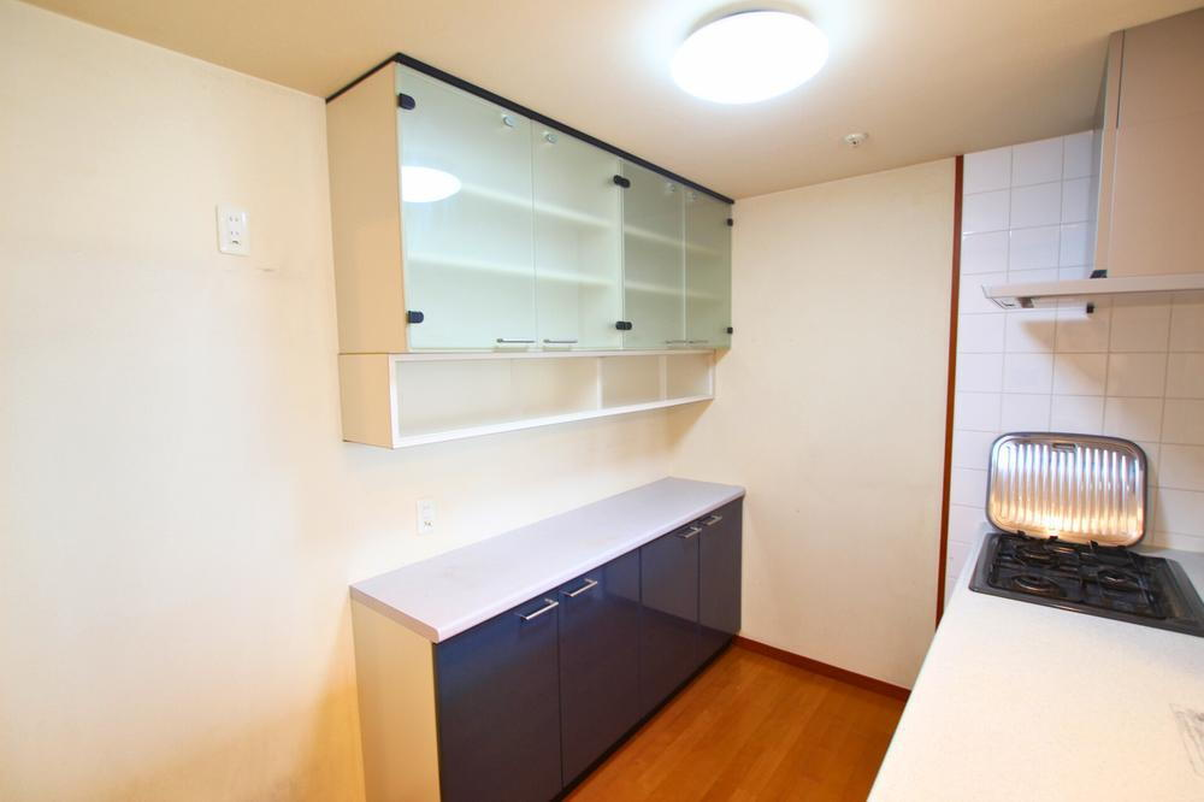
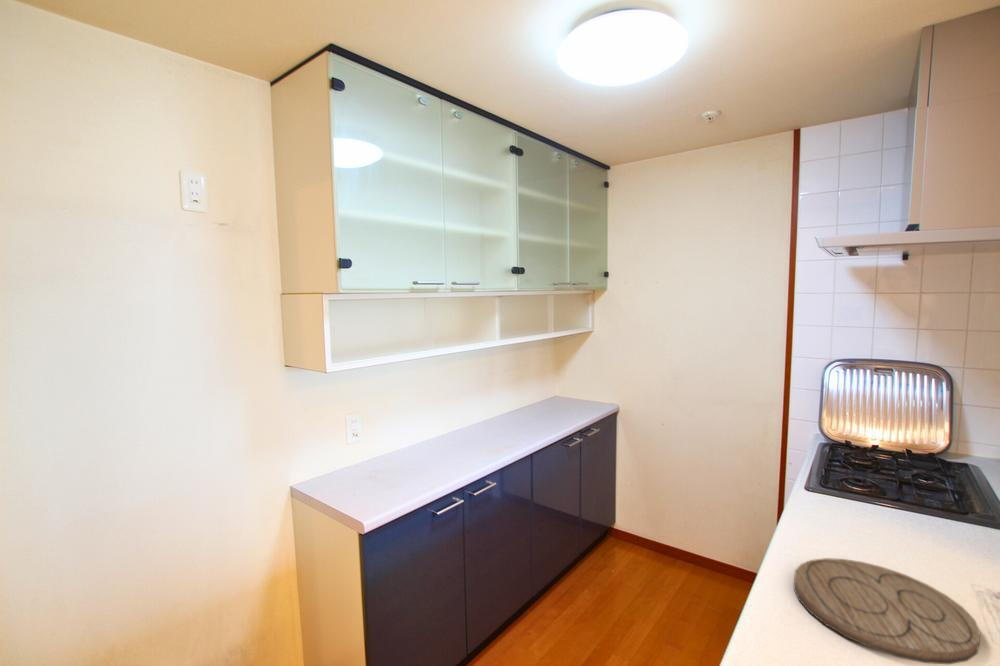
+ cutting board (877, 603)
